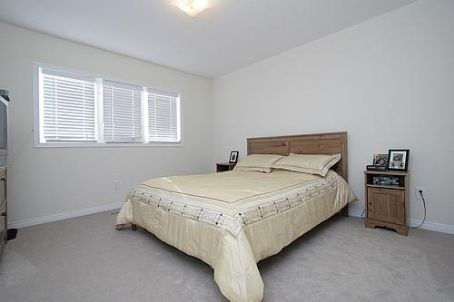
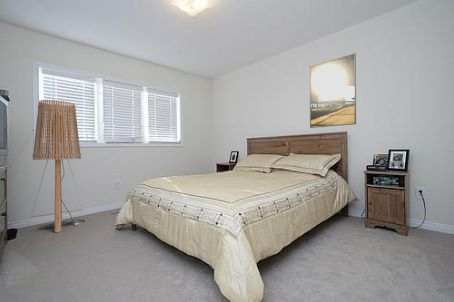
+ floor lamp (58, 164)
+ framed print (331, 93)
